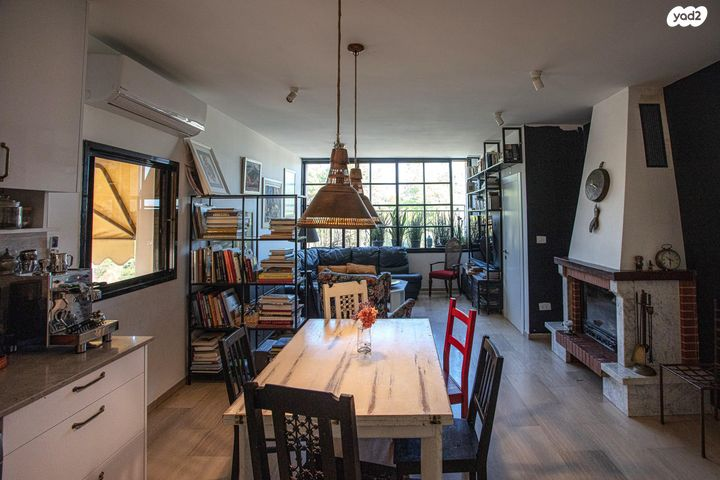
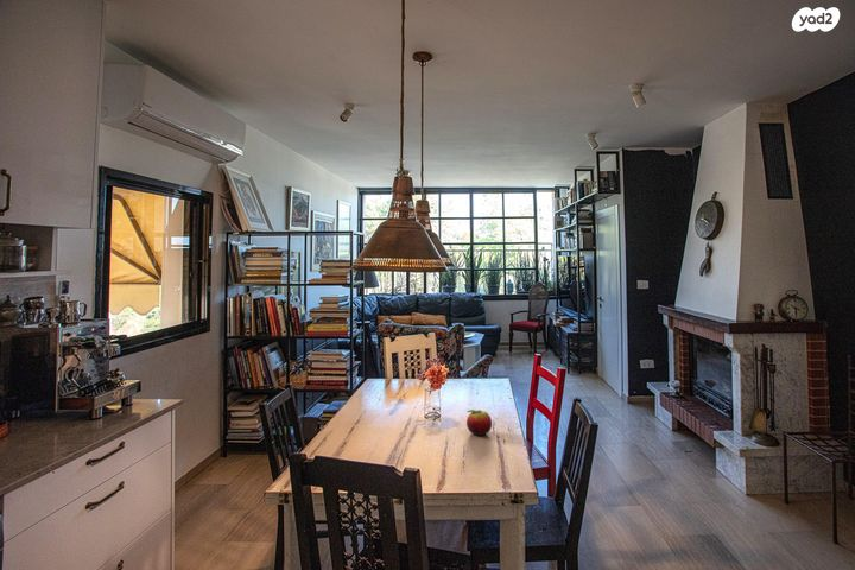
+ fruit (479, 422)
